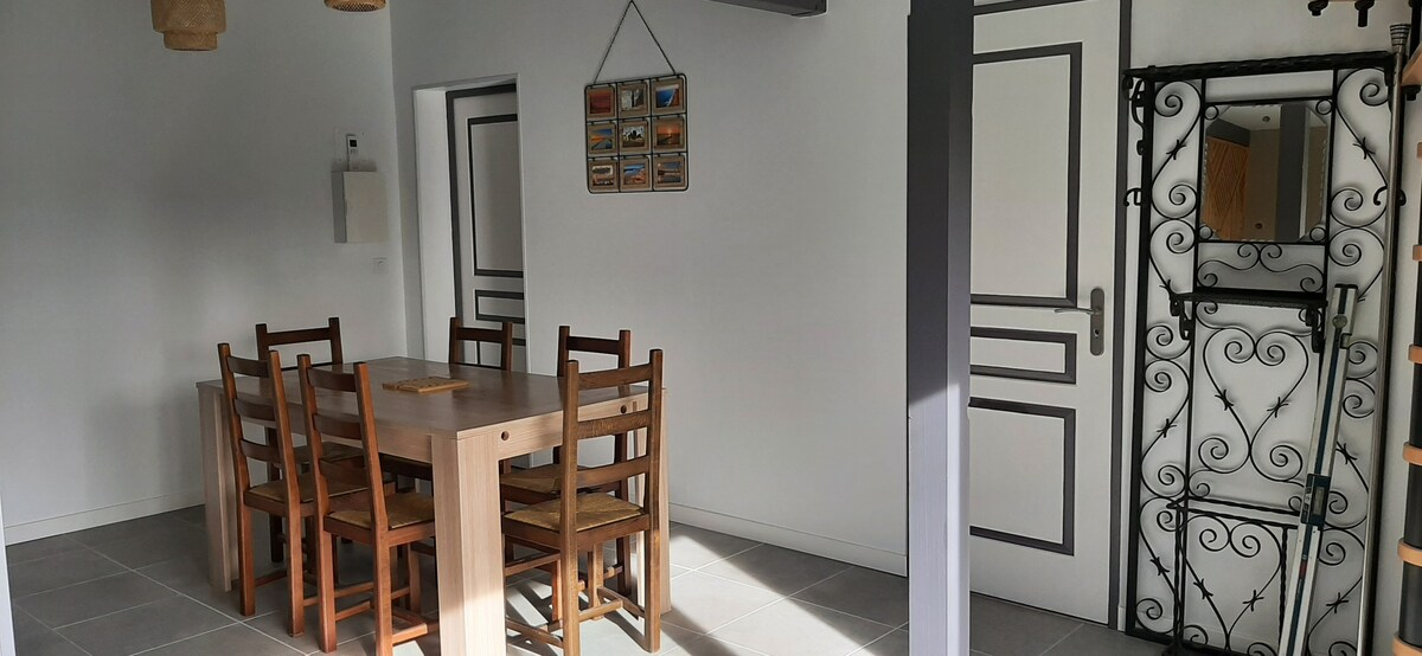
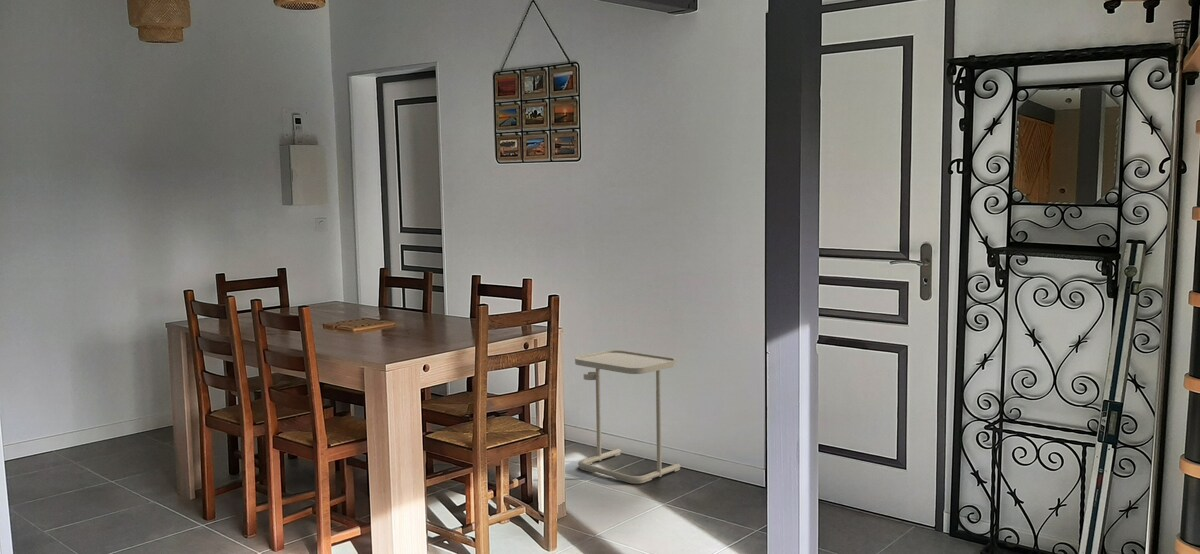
+ side table (600, 413)
